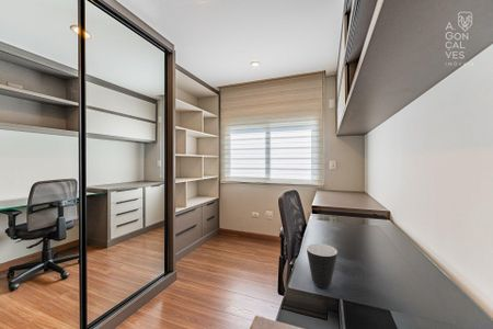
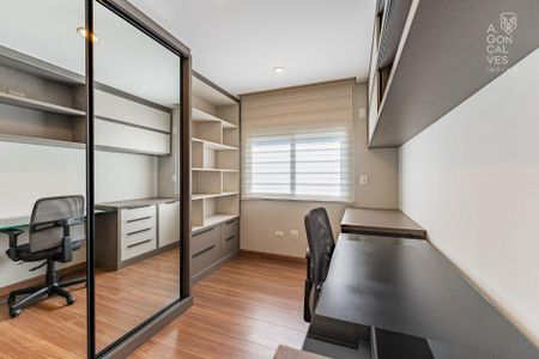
- mug (322, 265)
